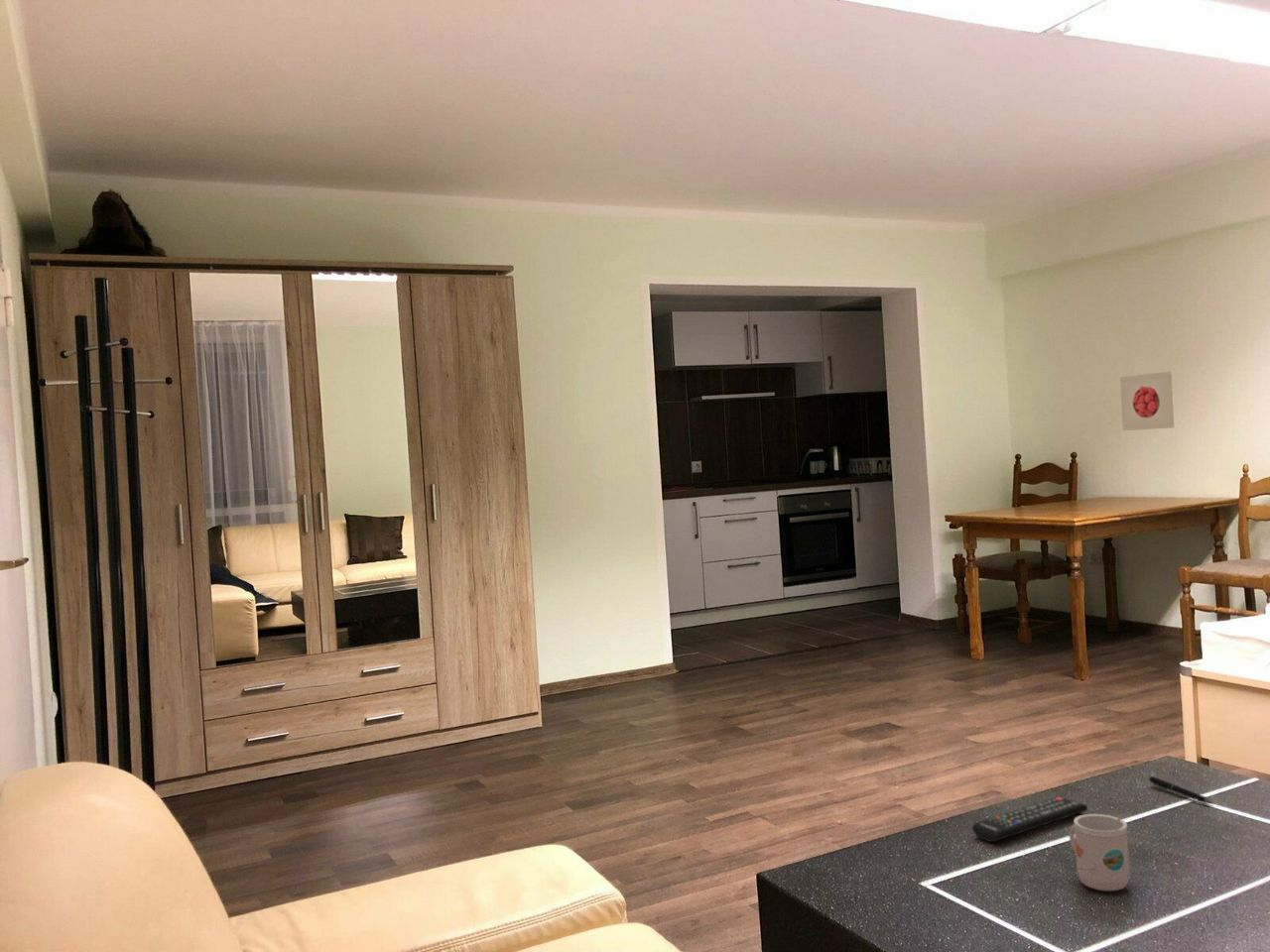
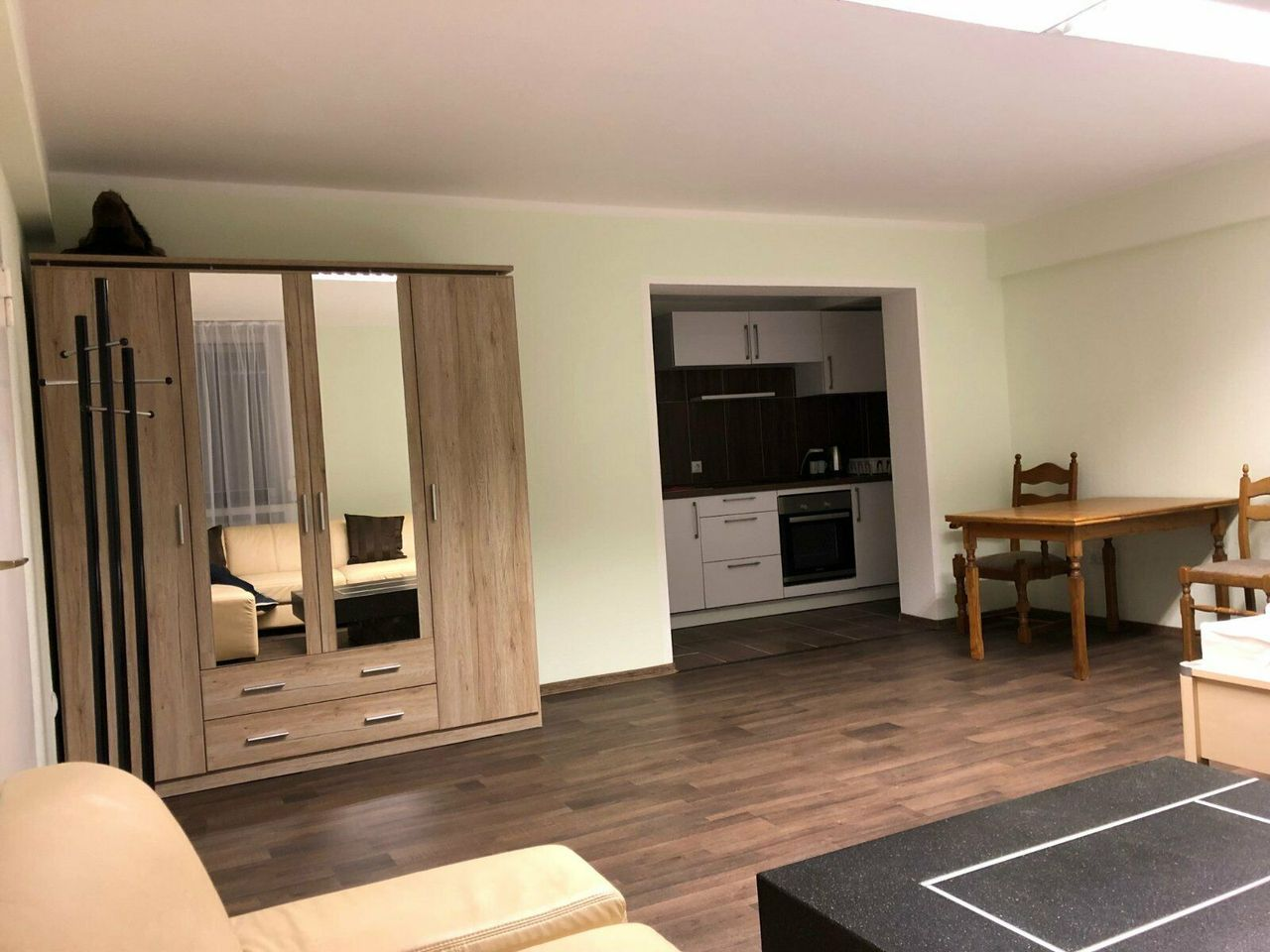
- pen (1181, 789)
- remote control (1031, 818)
- mug (1095, 842)
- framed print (1146, 402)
